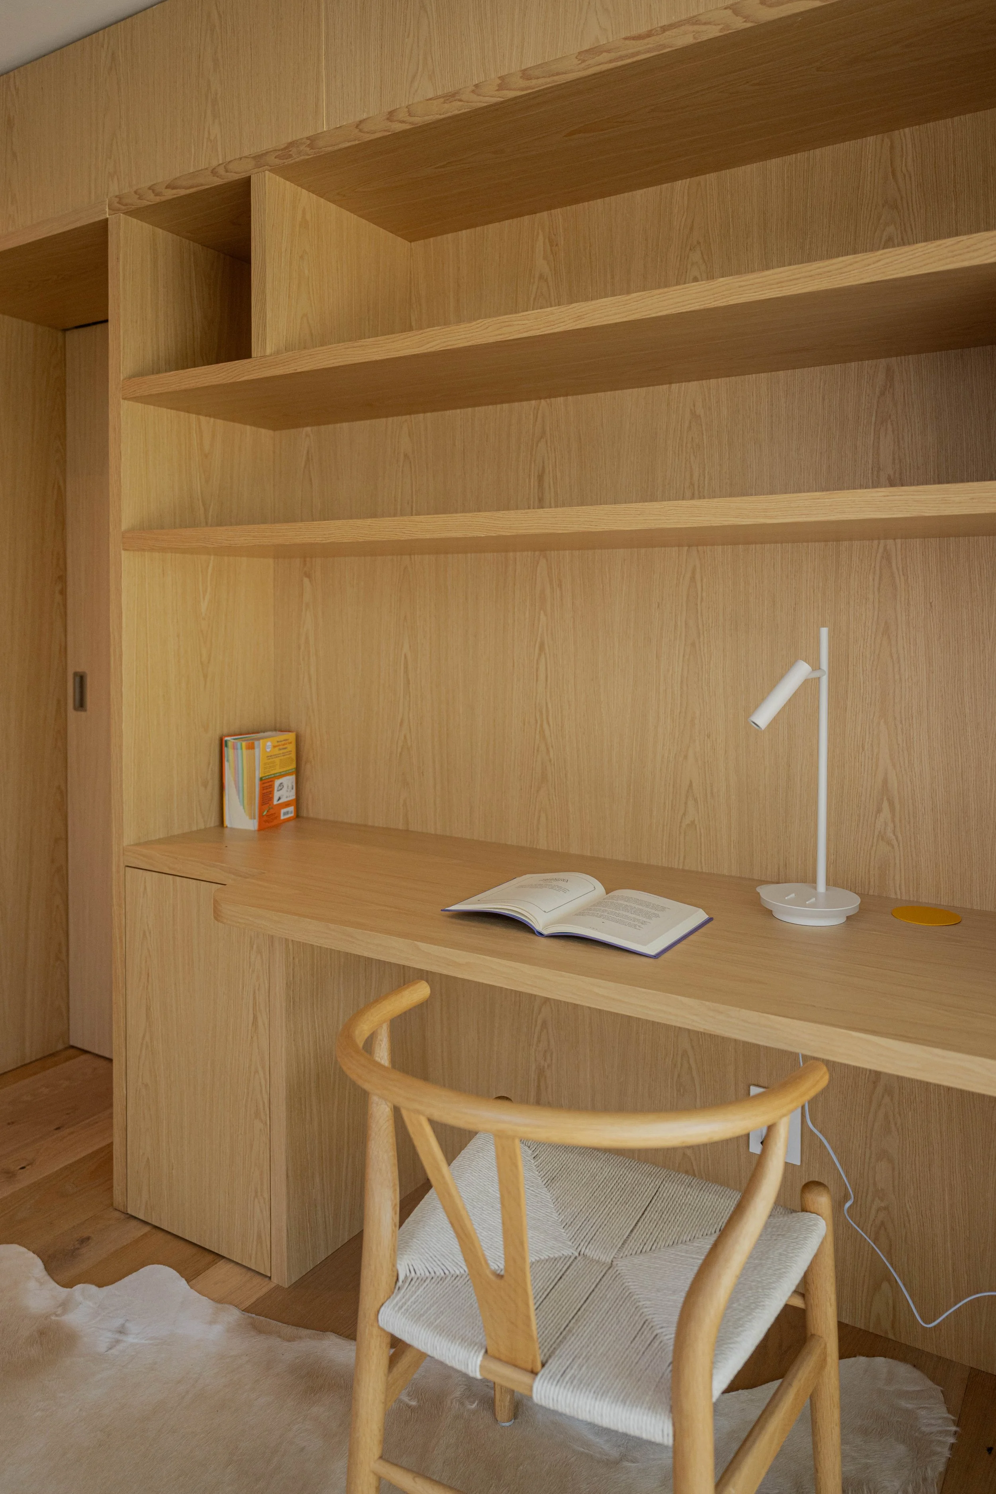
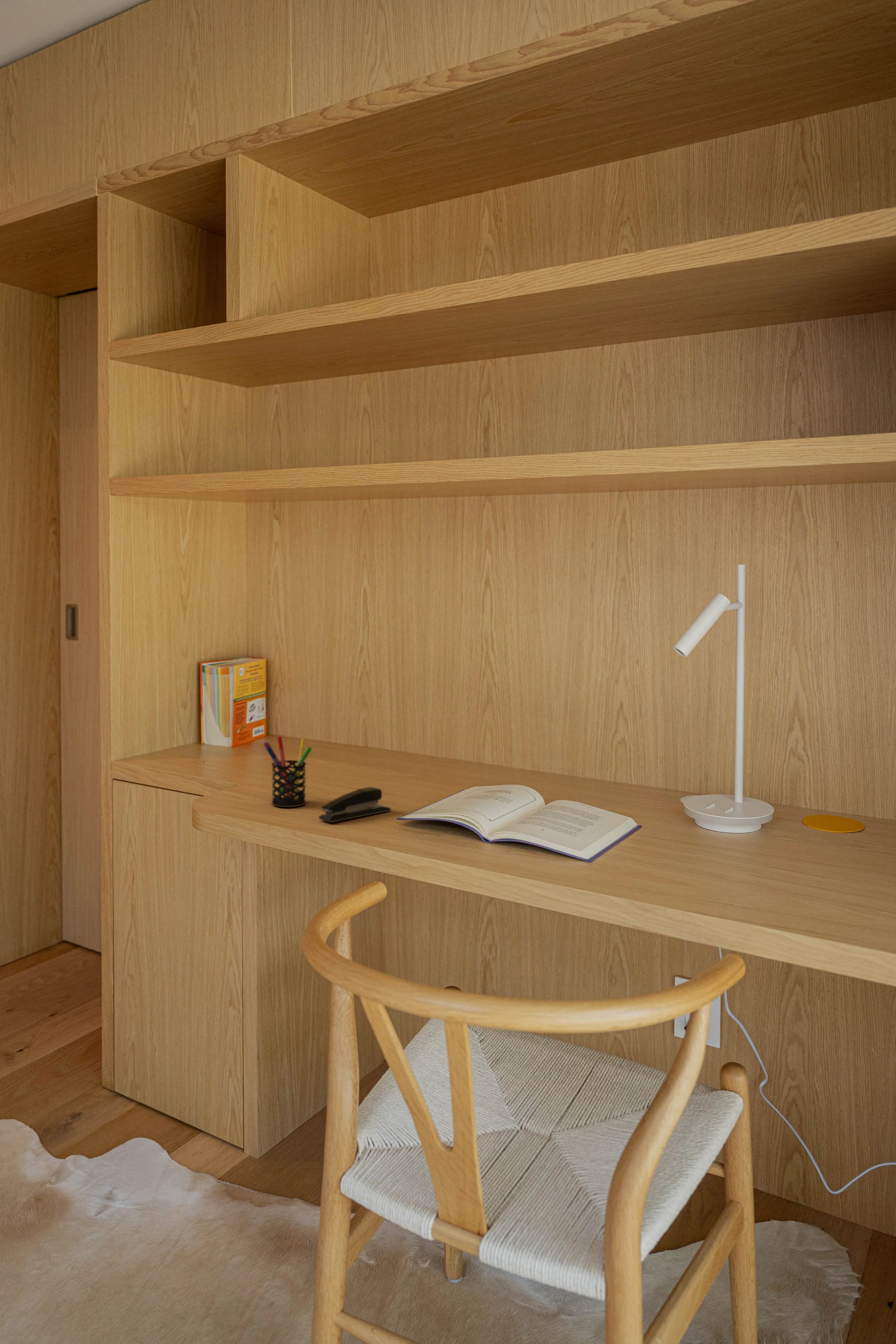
+ pen holder (291, 770)
+ stapler (355, 803)
